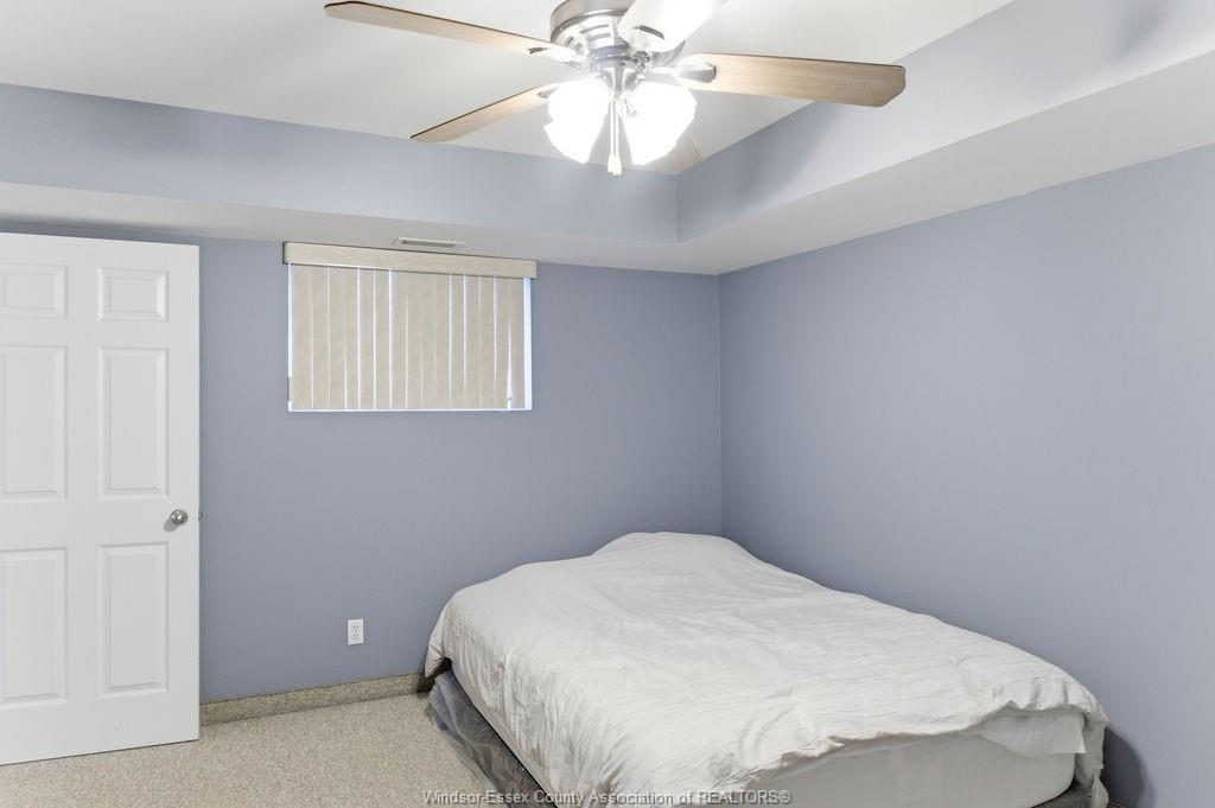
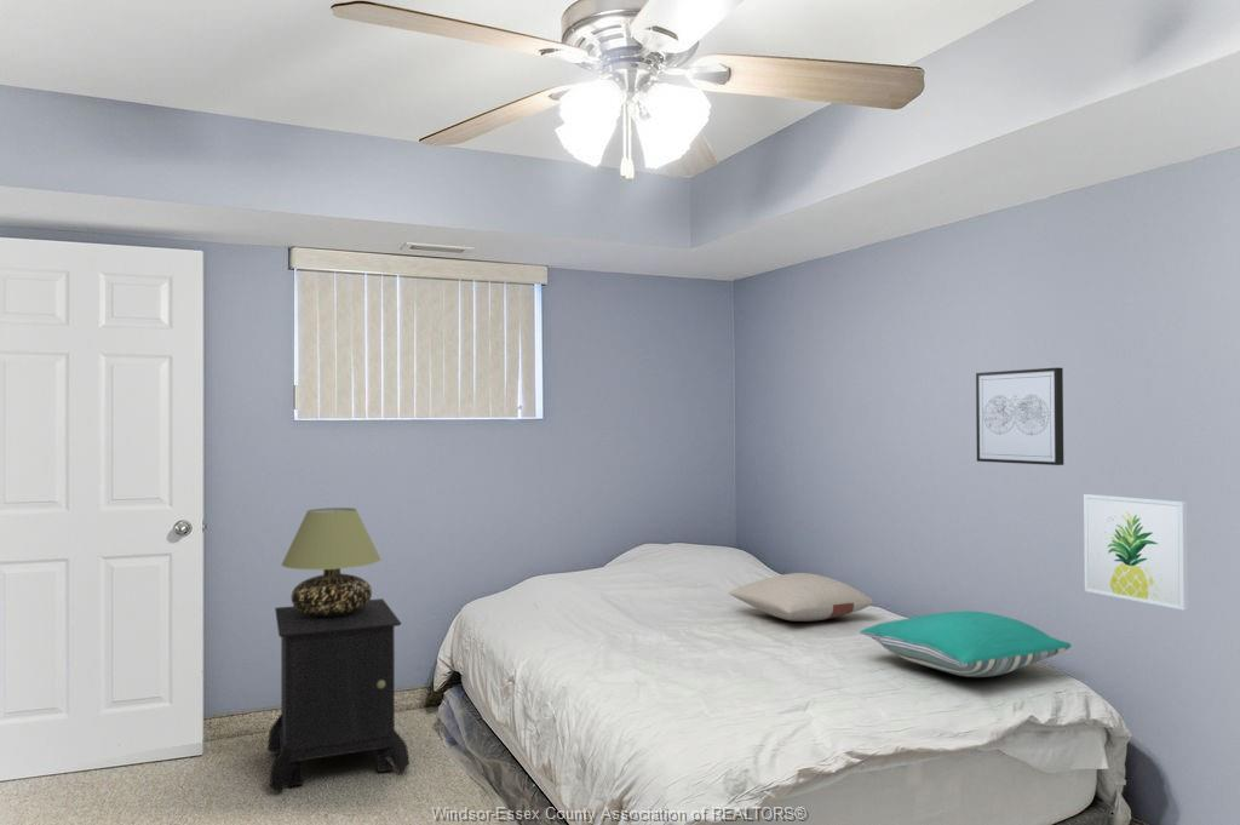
+ nightstand (335, 687)
+ wall art (1017, 417)
+ pillow (960, 640)
+ pillow (798, 596)
+ wall art (1132, 549)
+ table lamp (332, 561)
